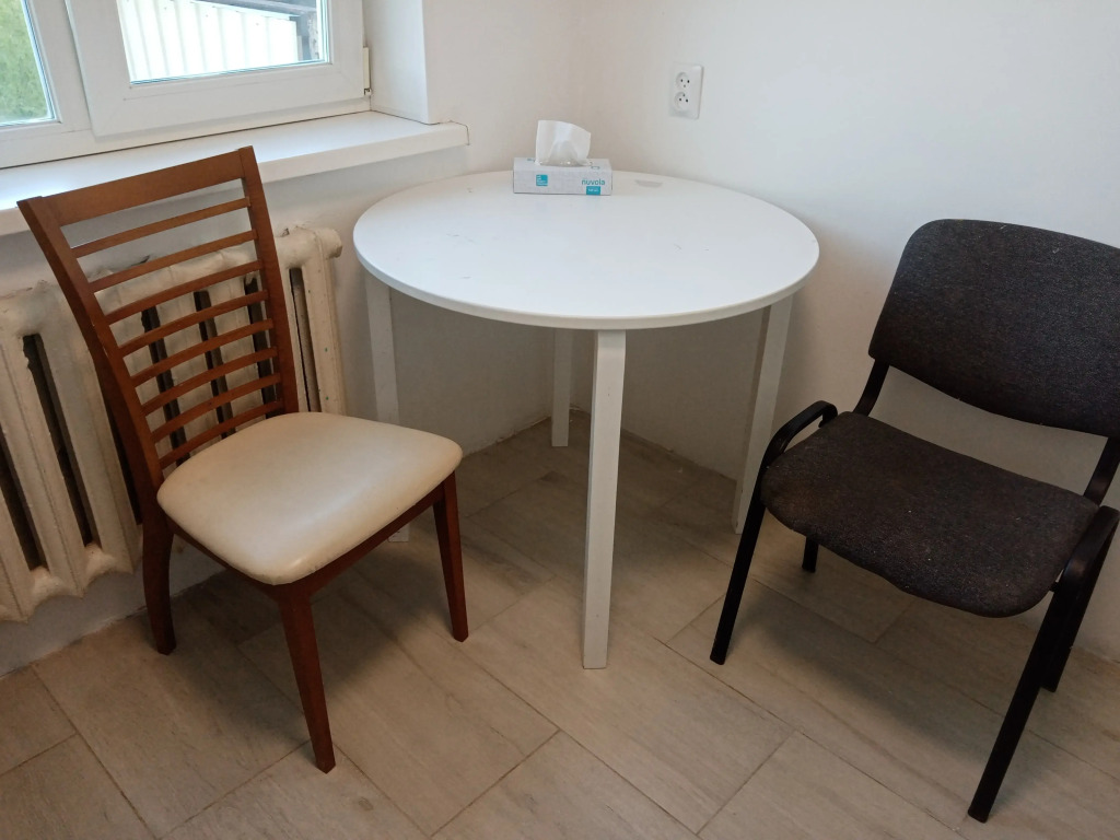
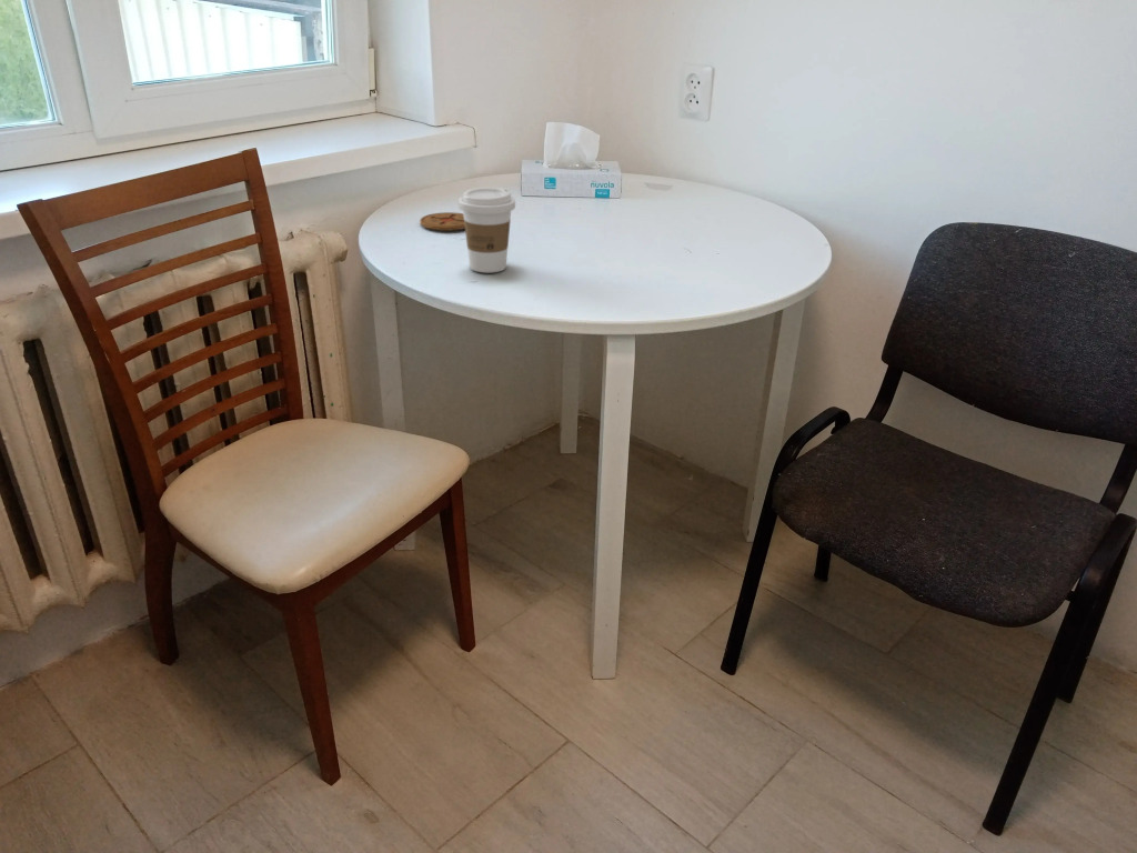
+ coaster (447, 221)
+ coffee cup (486, 230)
